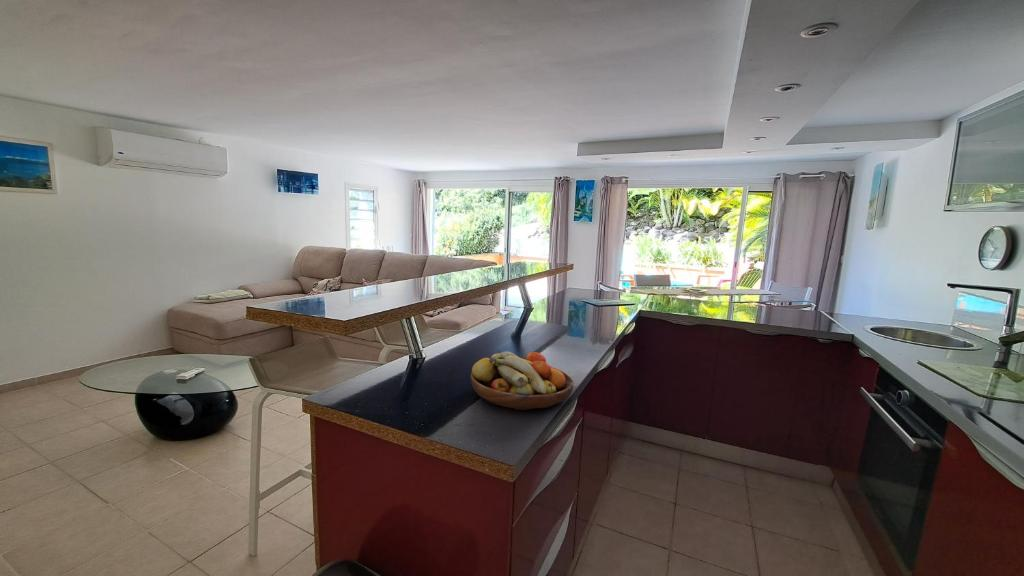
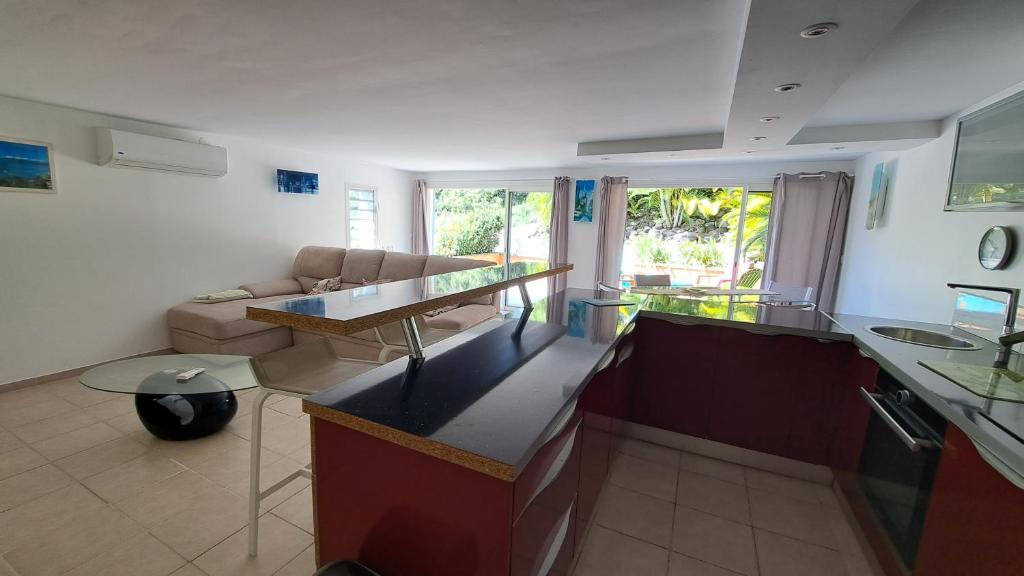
- fruit bowl (522, 373)
